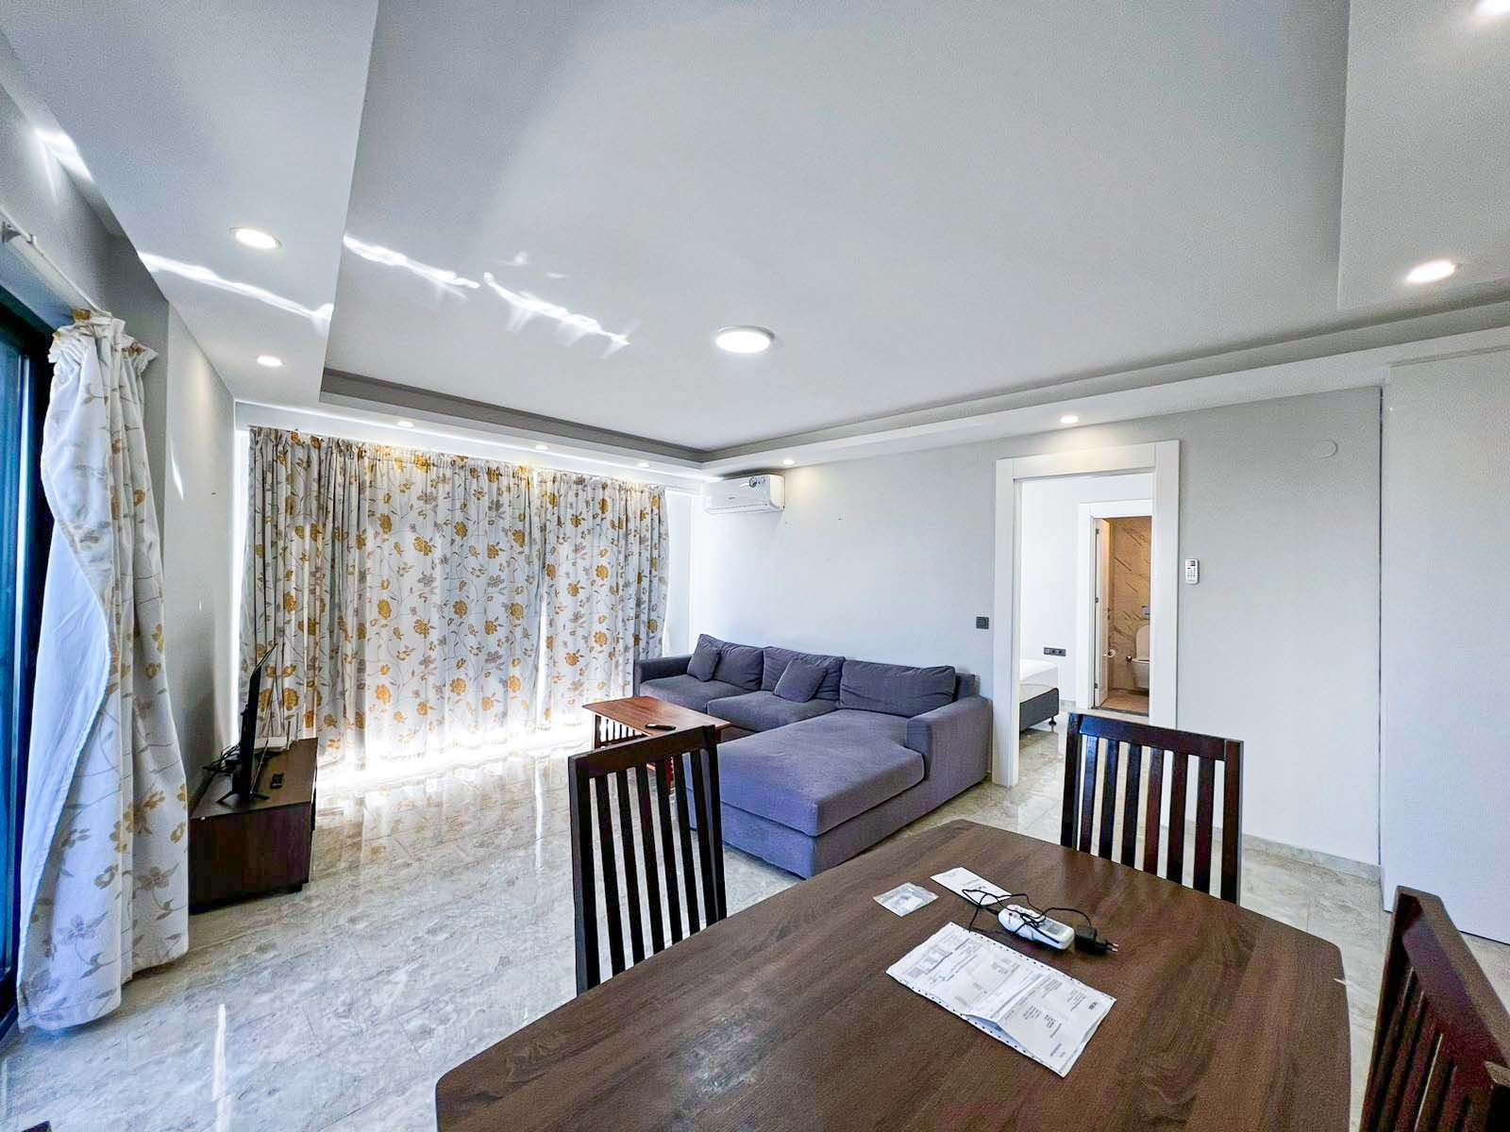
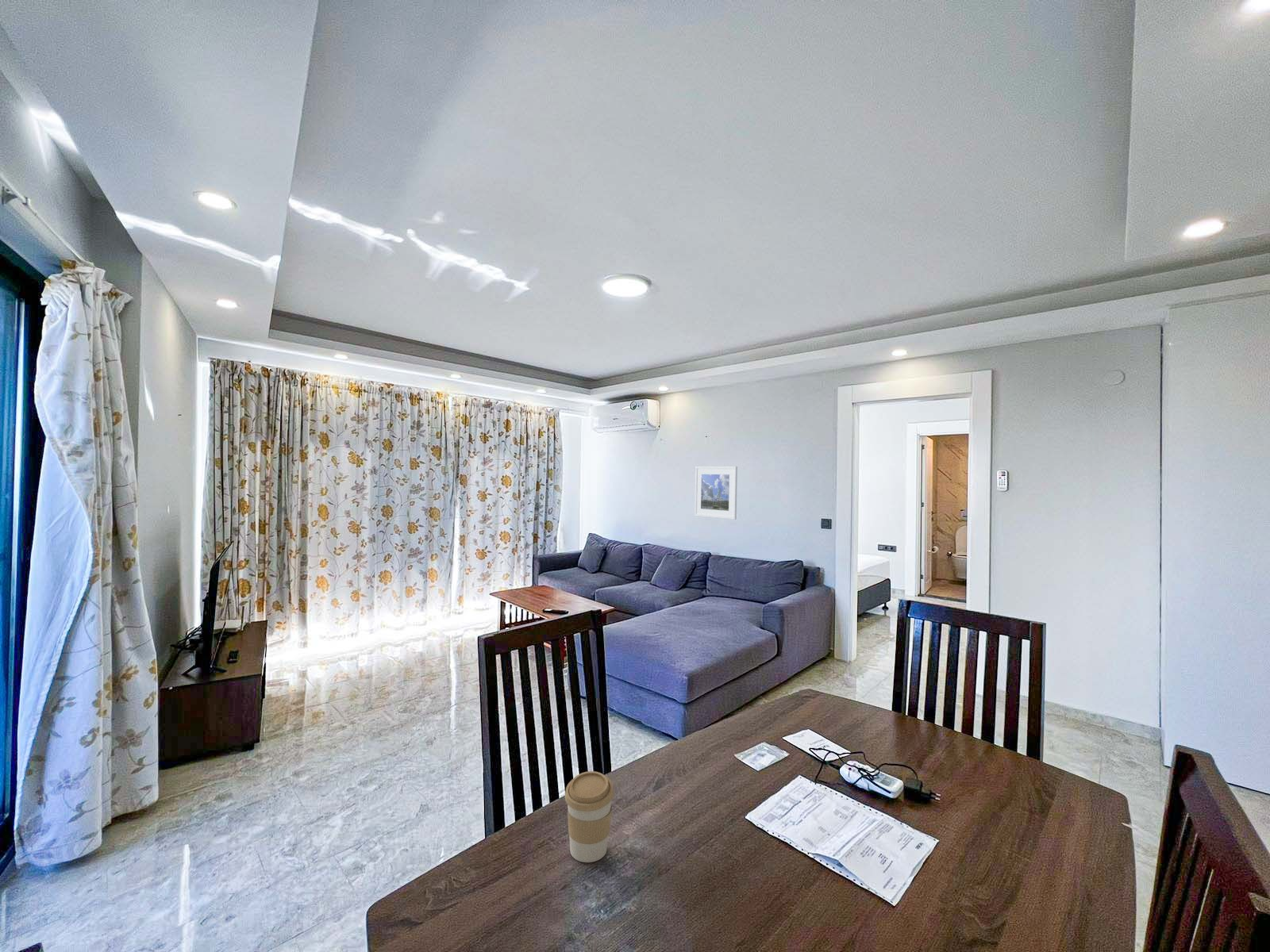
+ coffee cup (589, 815)
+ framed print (714, 492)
